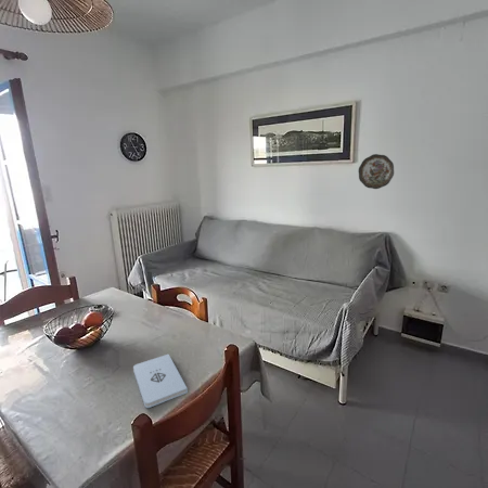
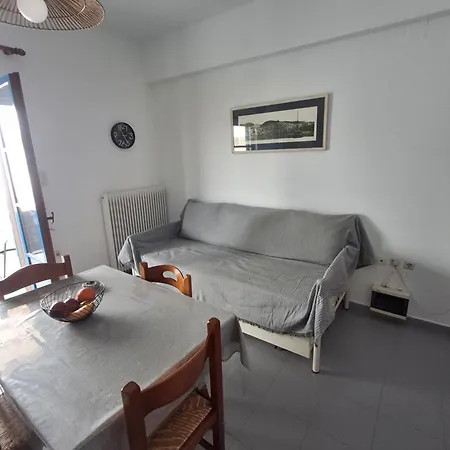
- notepad (158, 377)
- decorative plate (375, 171)
